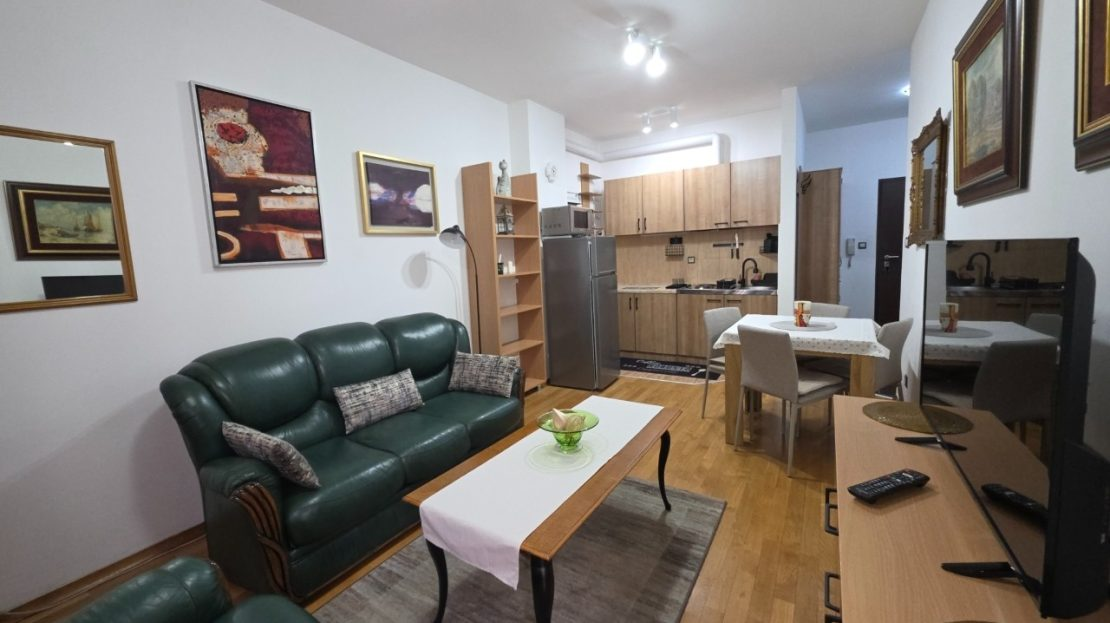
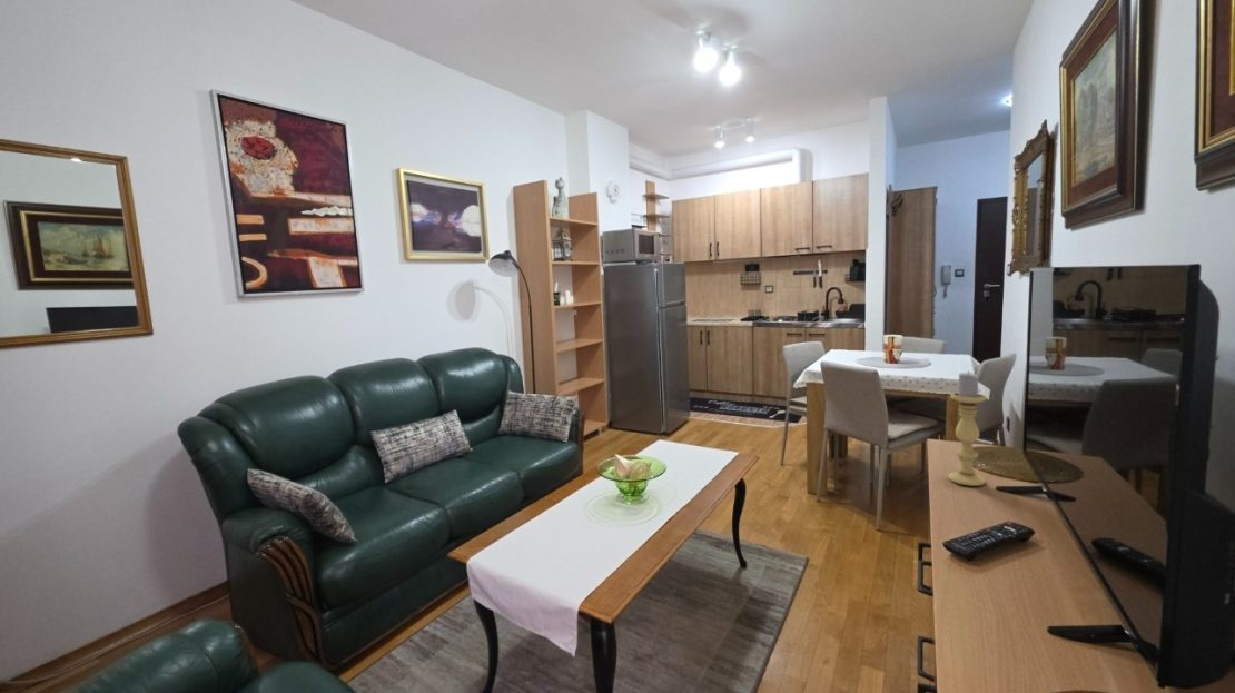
+ candle holder (967, 426)
